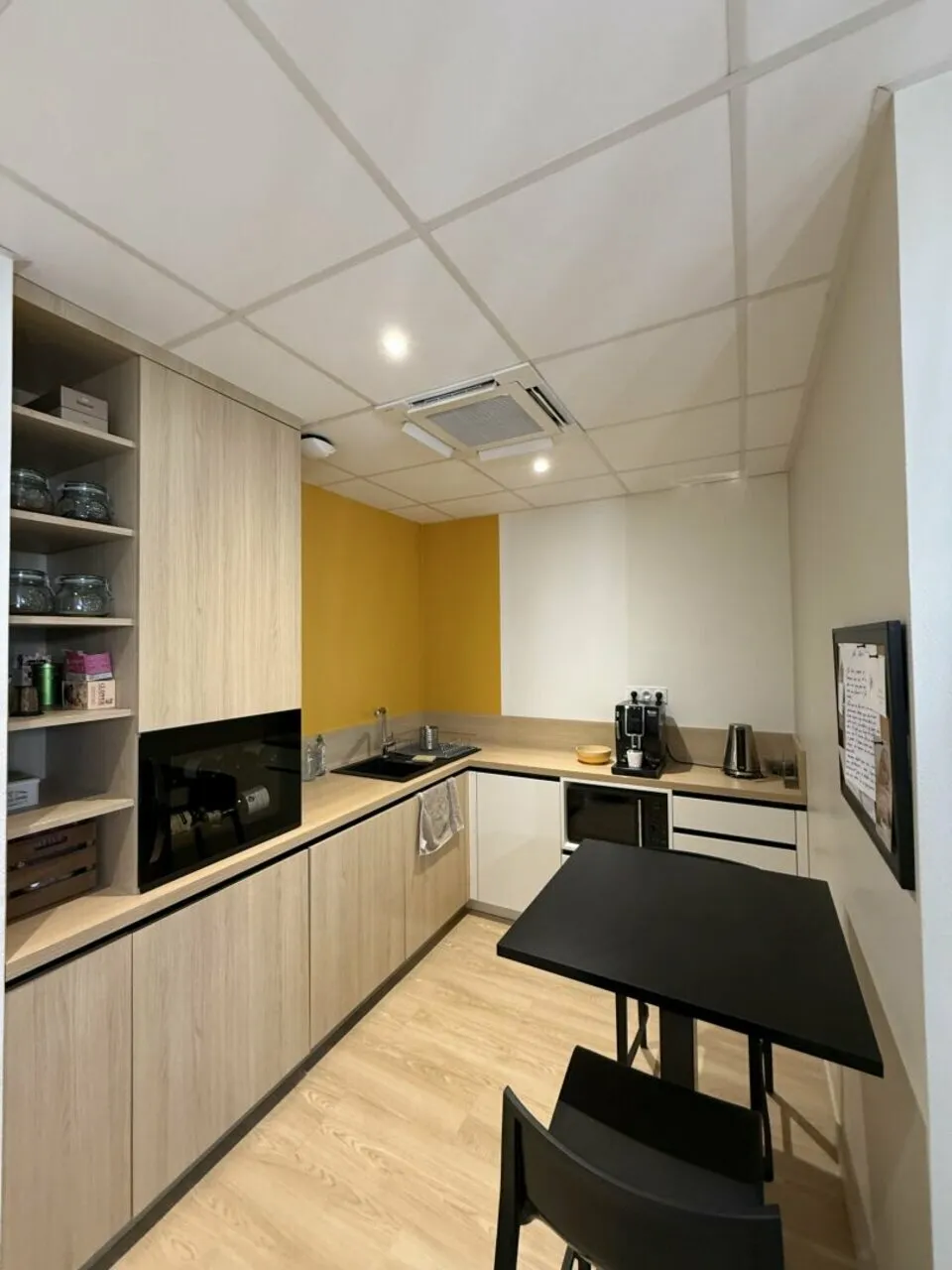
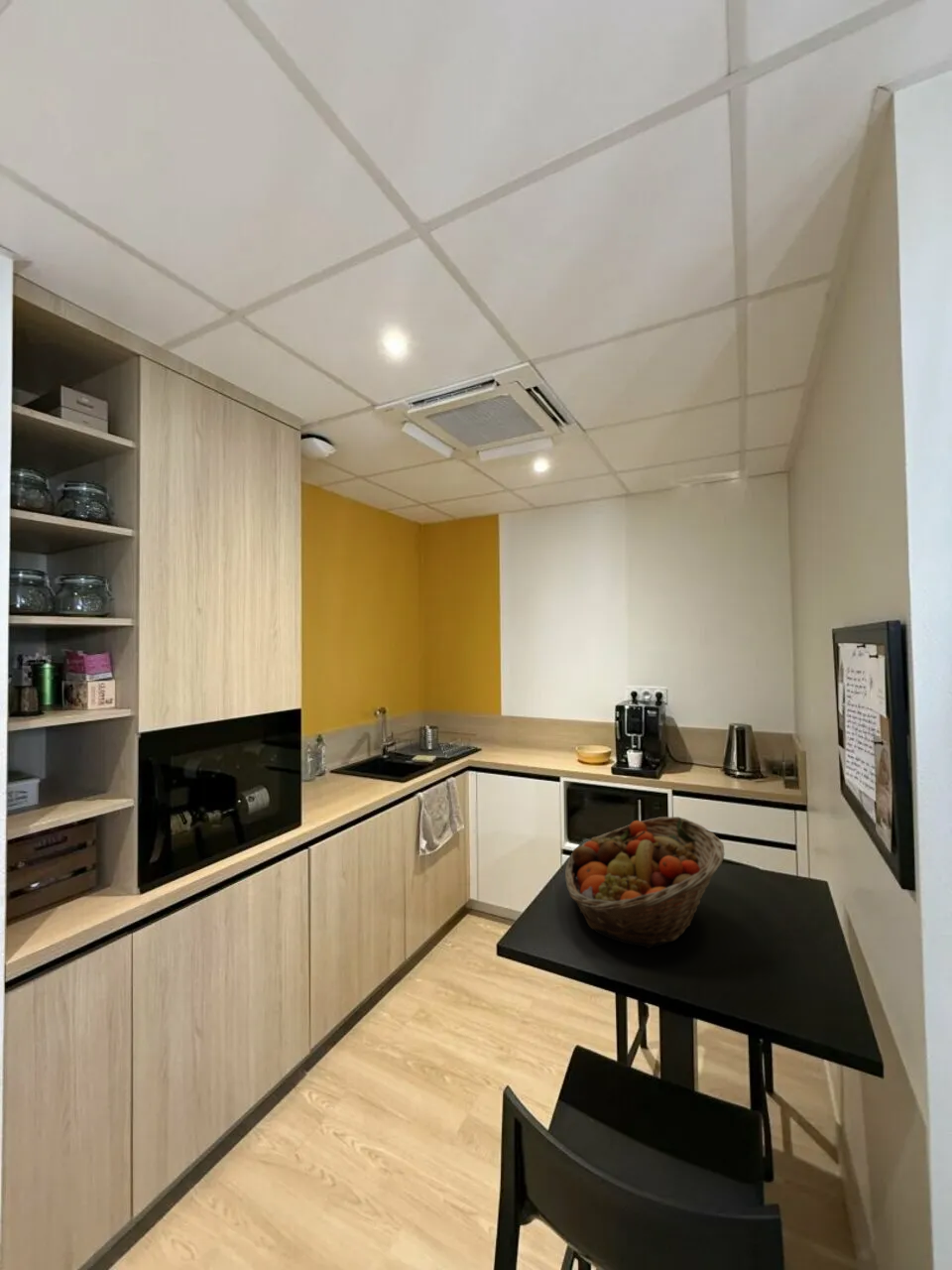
+ fruit basket (640, 871)
